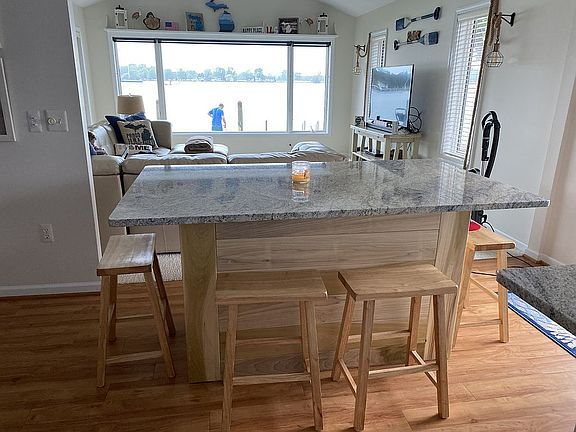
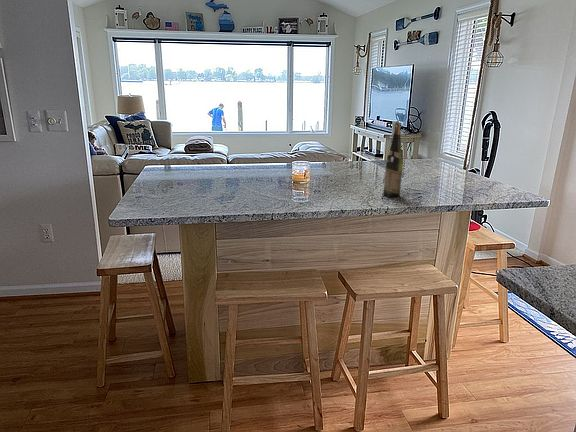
+ wine bottle (394, 159)
